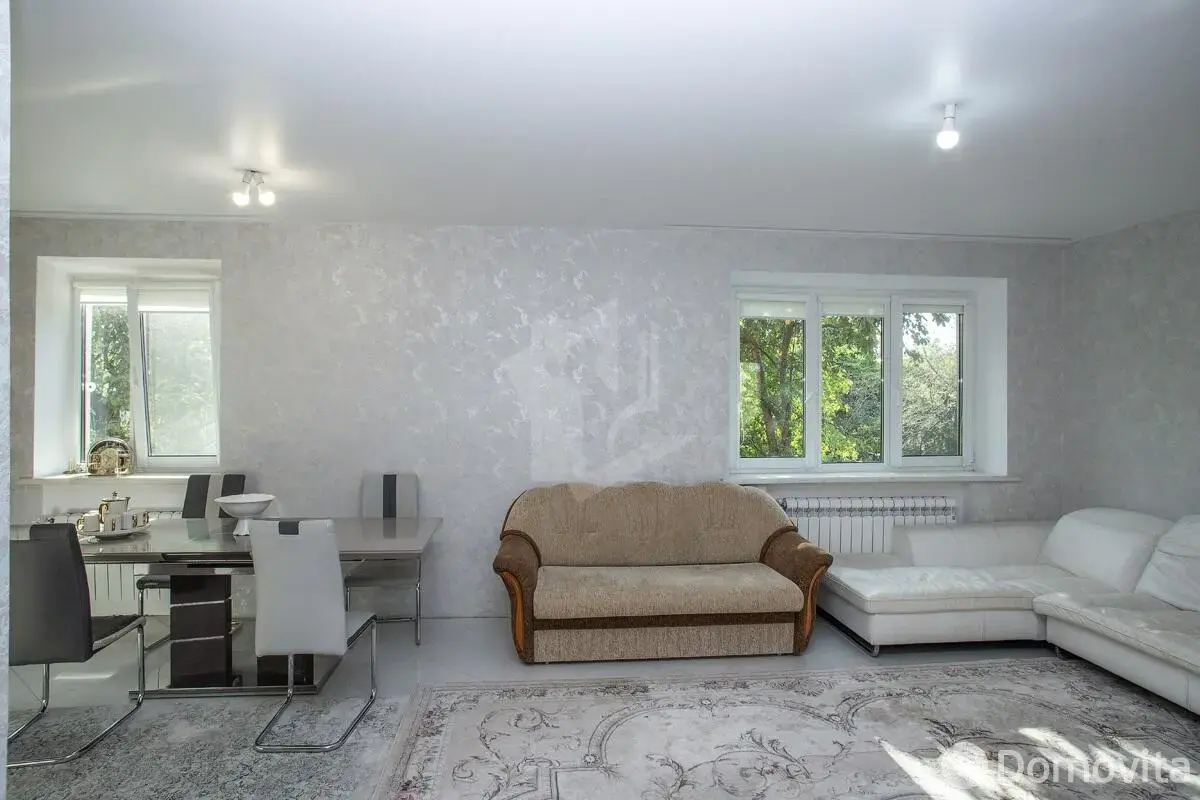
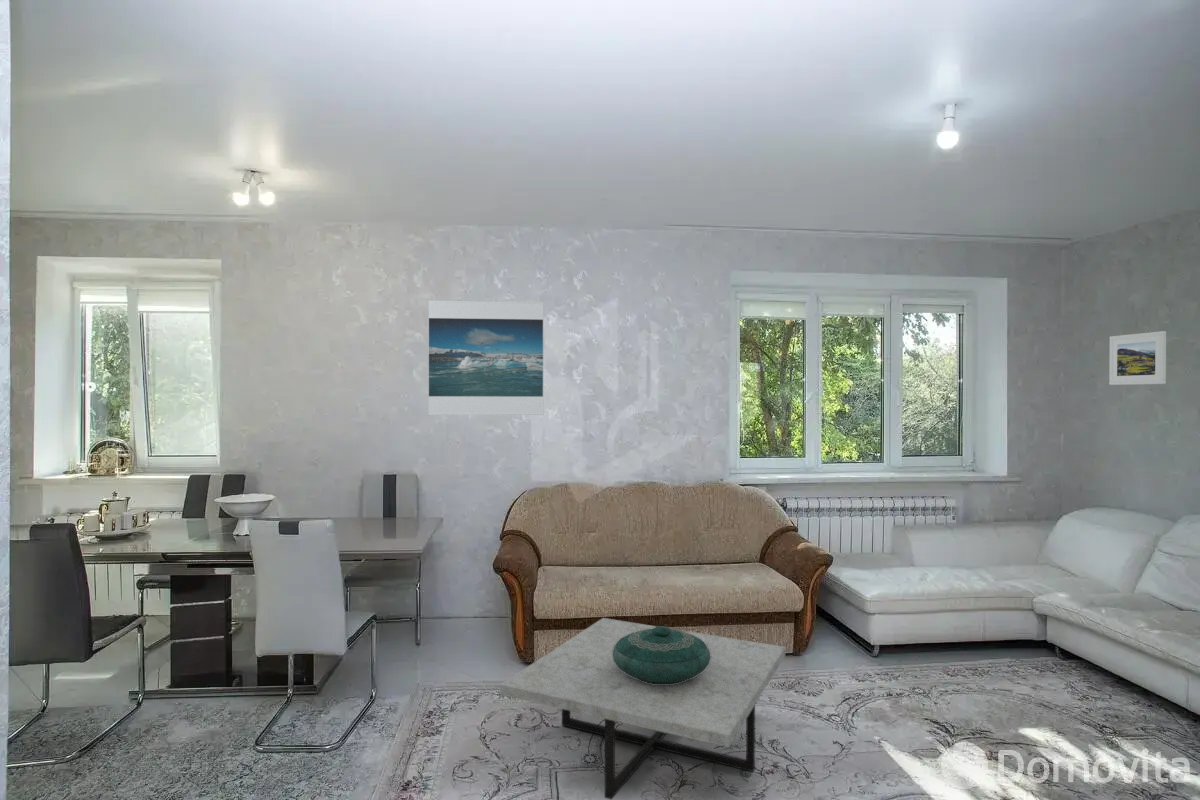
+ decorative bowl (661, 649)
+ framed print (1136, 359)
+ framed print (486, 358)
+ coffee table (652, 705)
